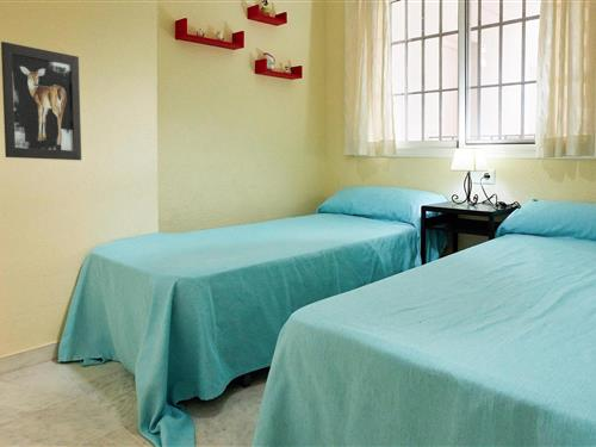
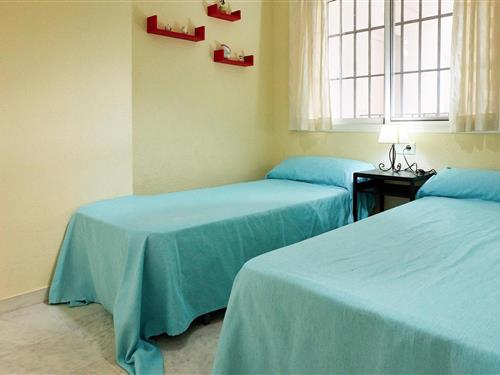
- wall art (43, 104)
